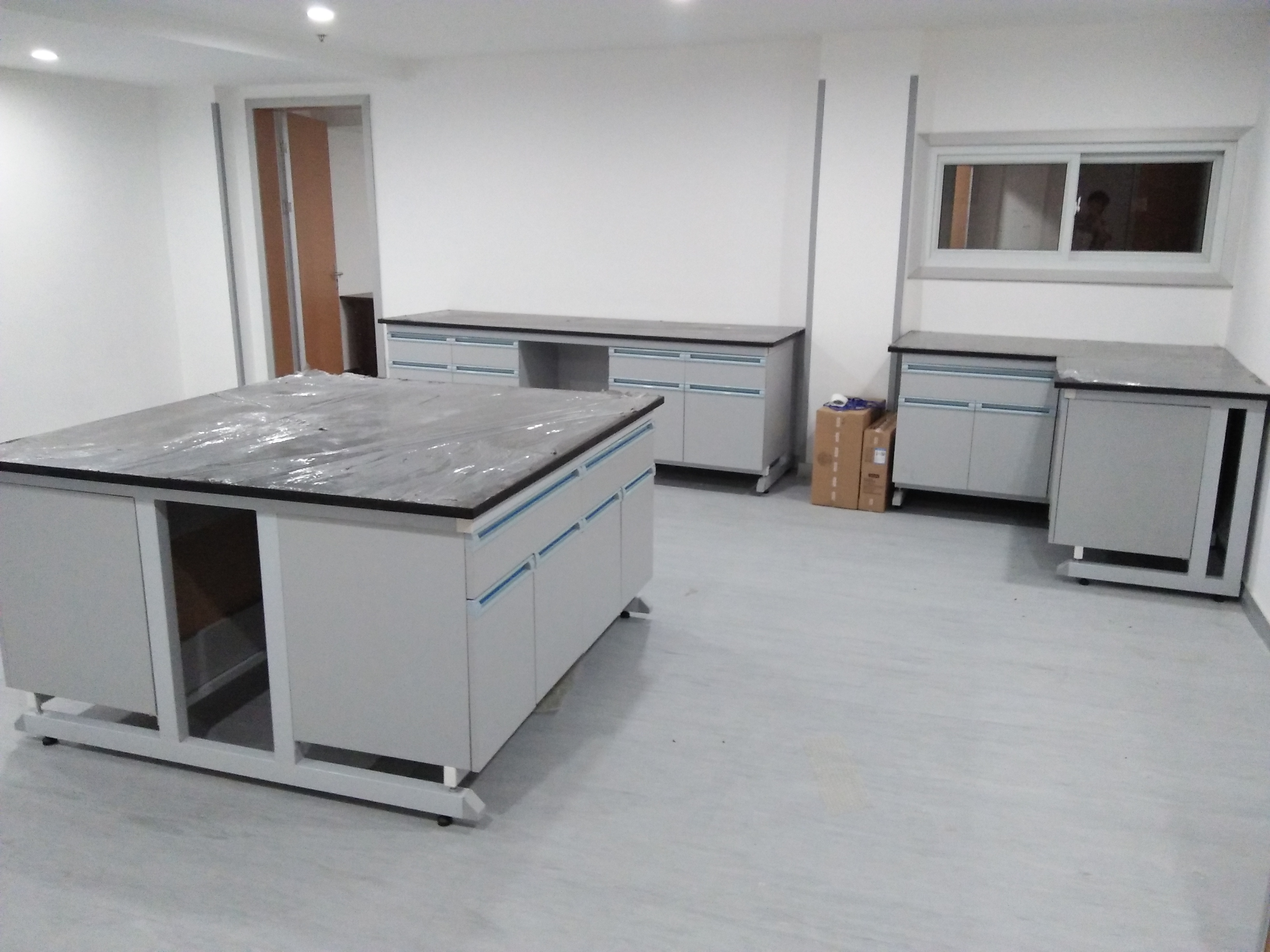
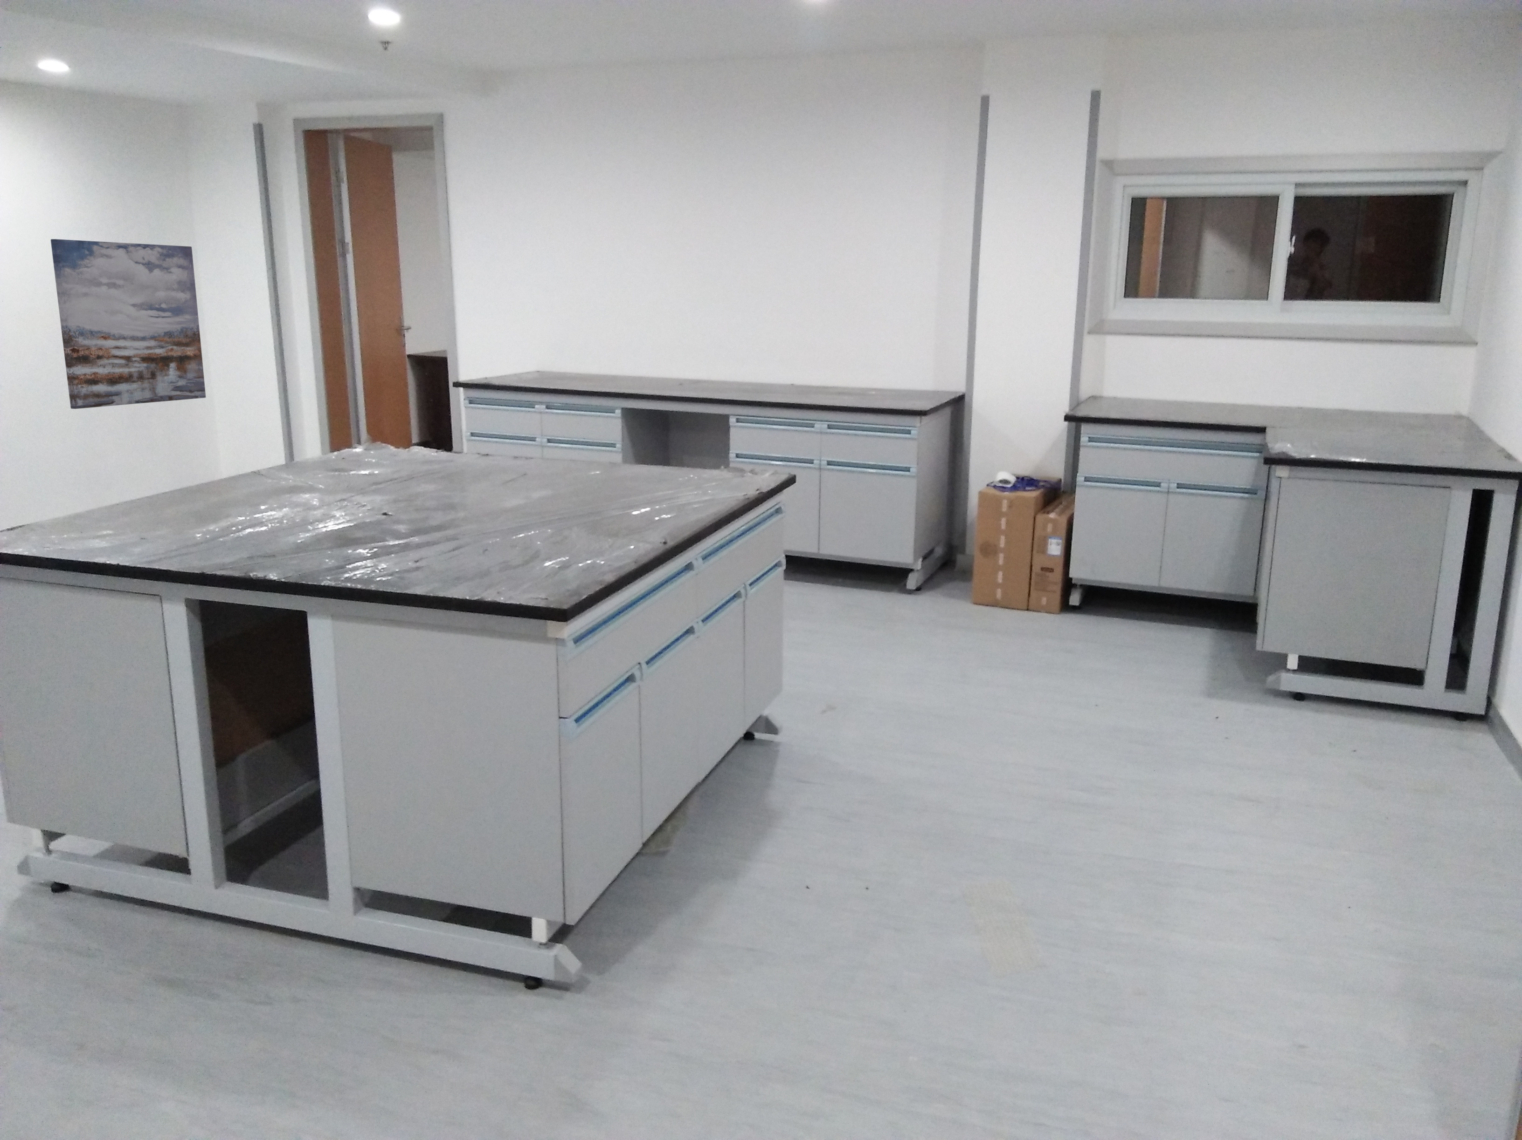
+ wall art (133, 325)
